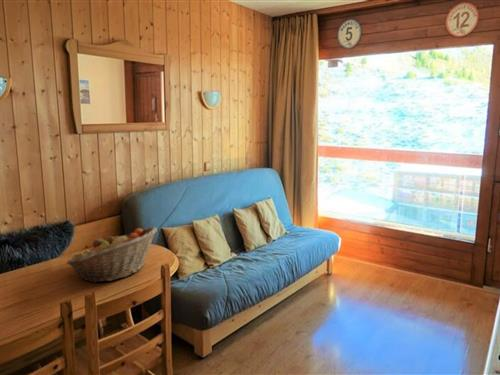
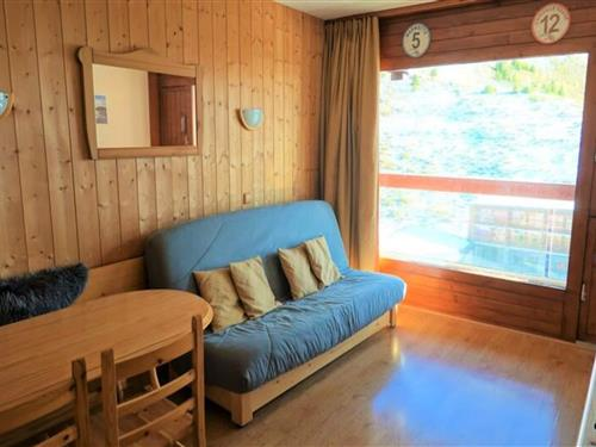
- fruit basket (115, 251)
